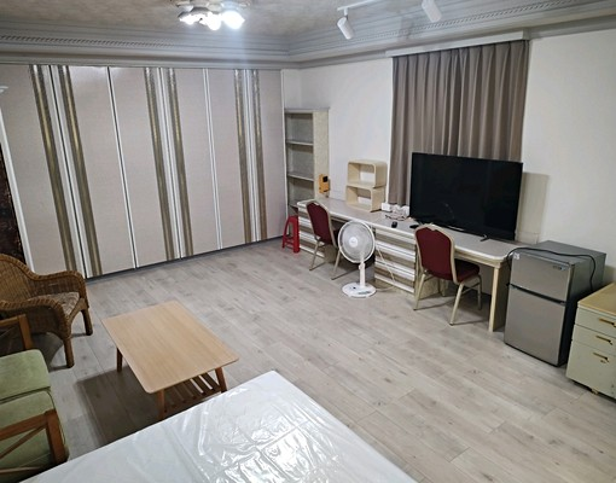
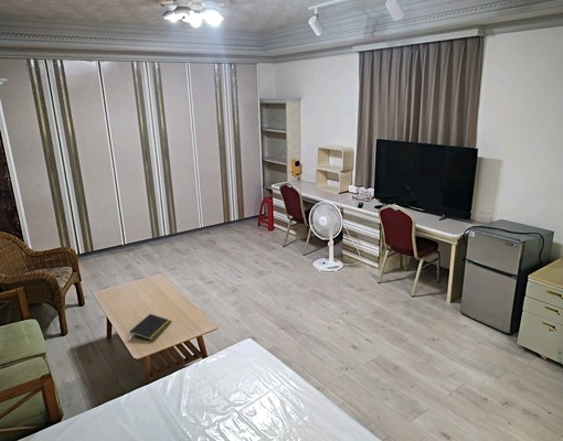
+ notepad (151, 326)
